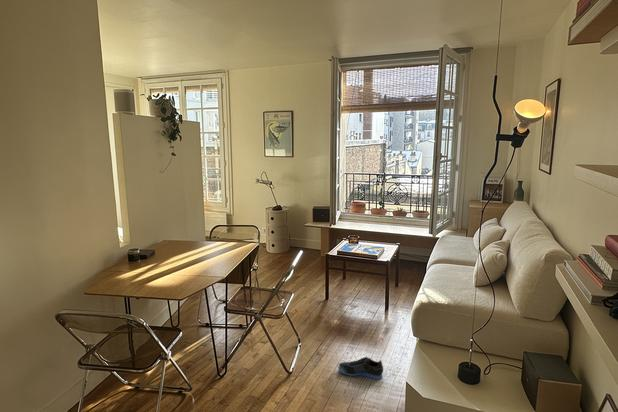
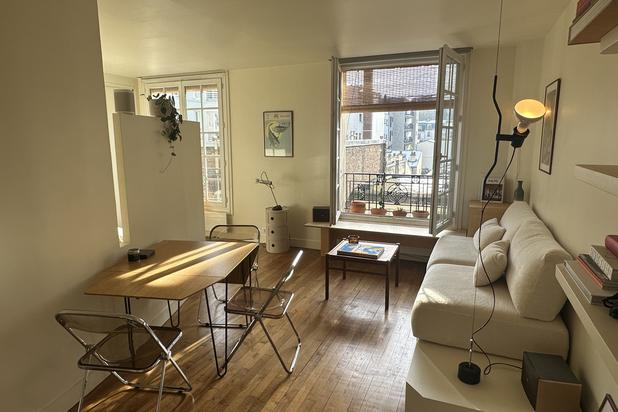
- sneaker (360, 365)
